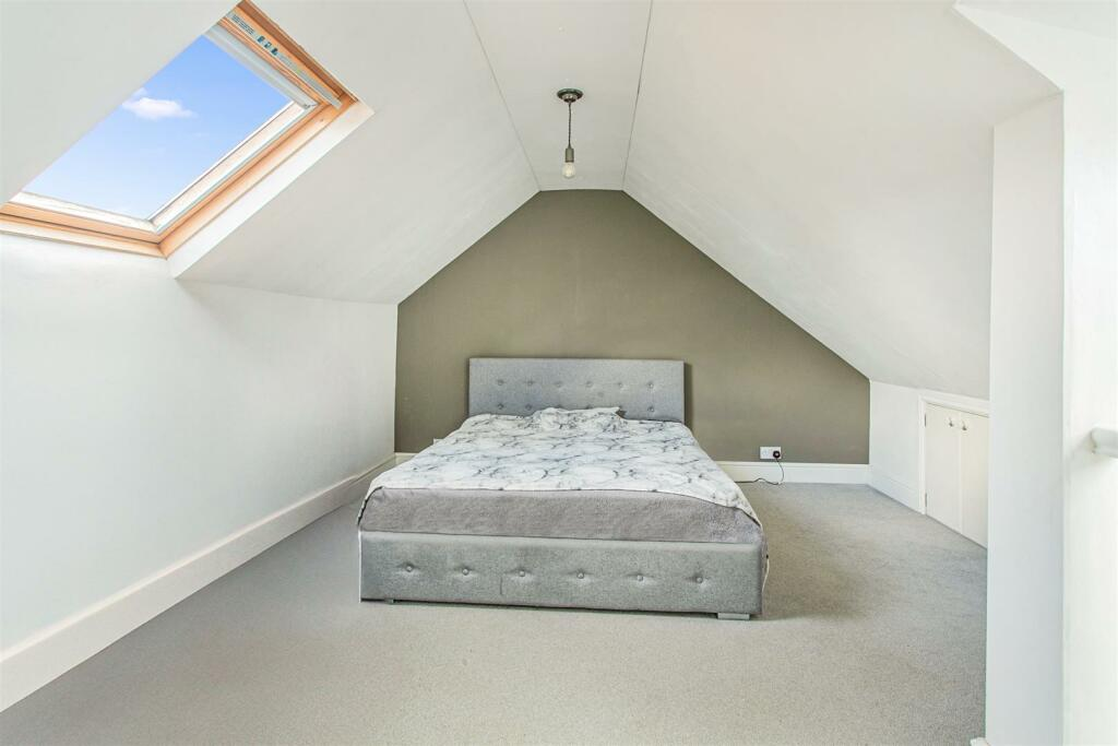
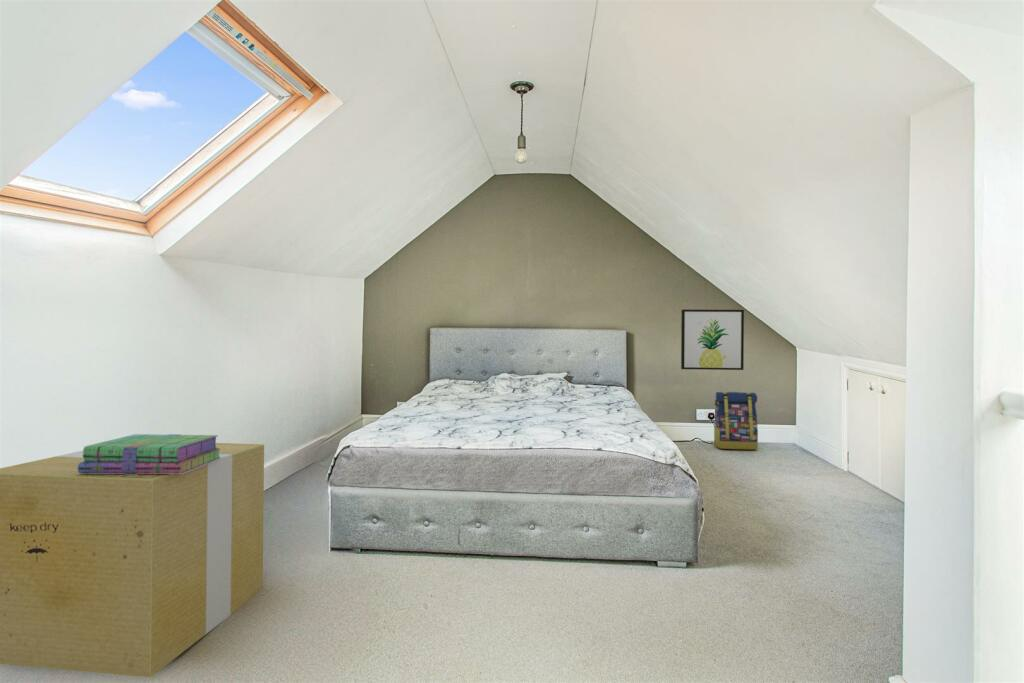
+ cardboard box (139, 538)
+ wall art (712, 339)
+ backpack (735, 419)
+ stack of books (154, 452)
